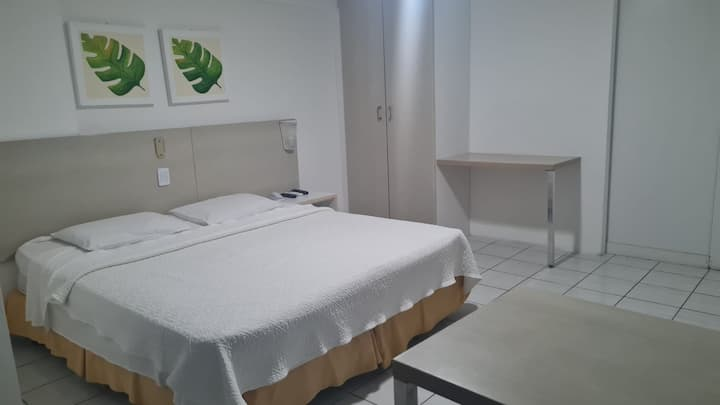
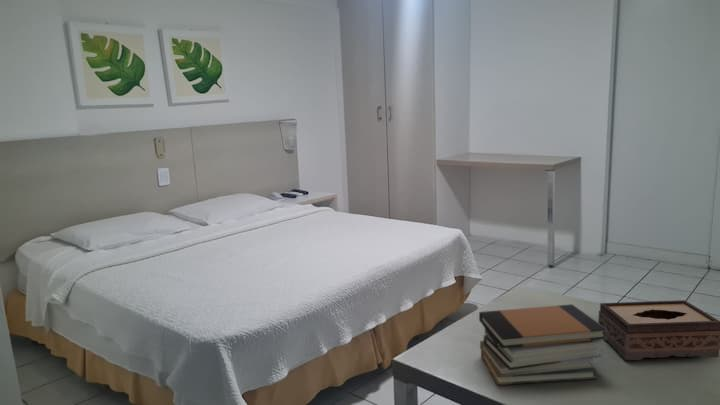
+ book stack (539, 343)
+ tissue box (656, 328)
